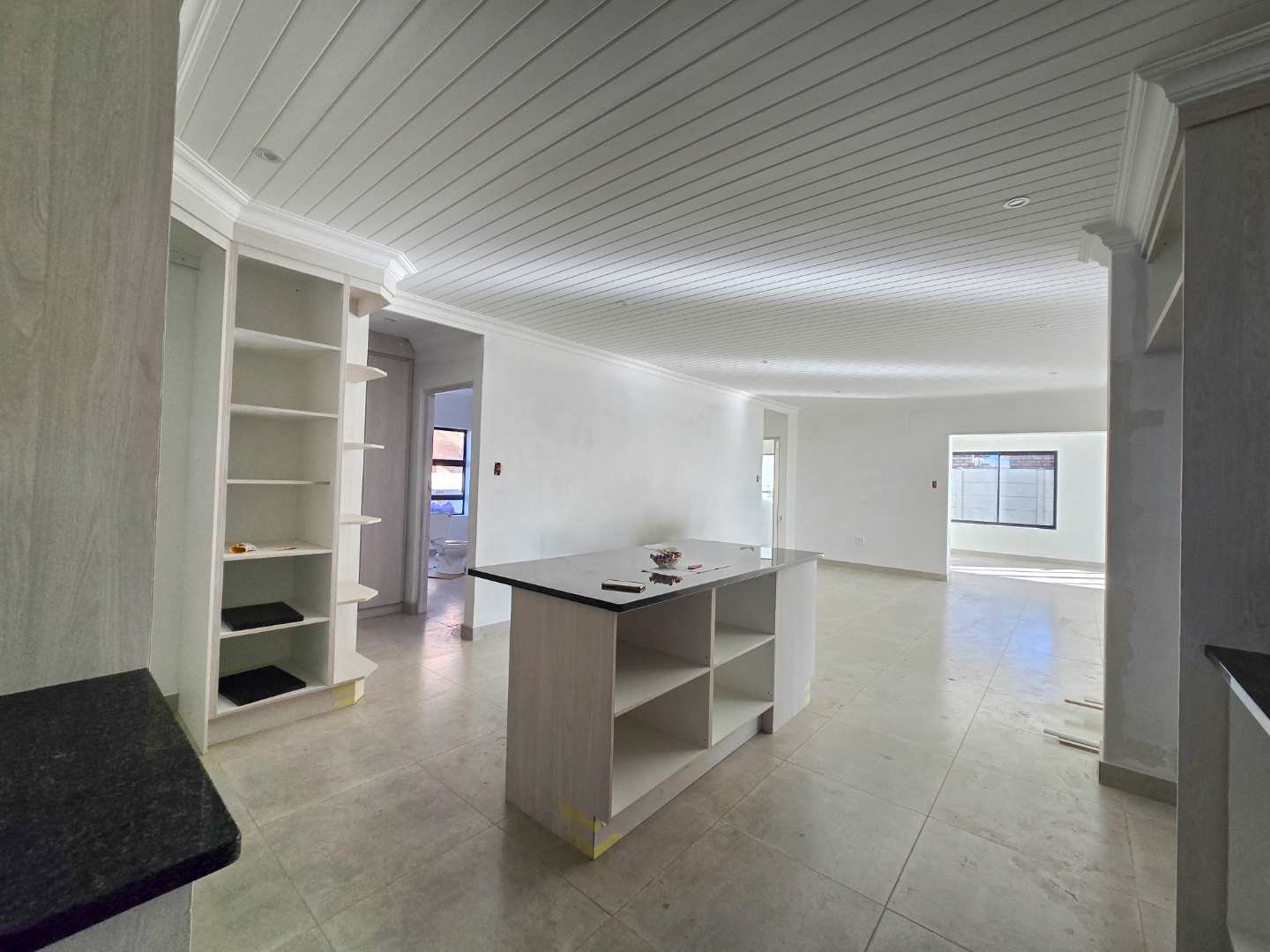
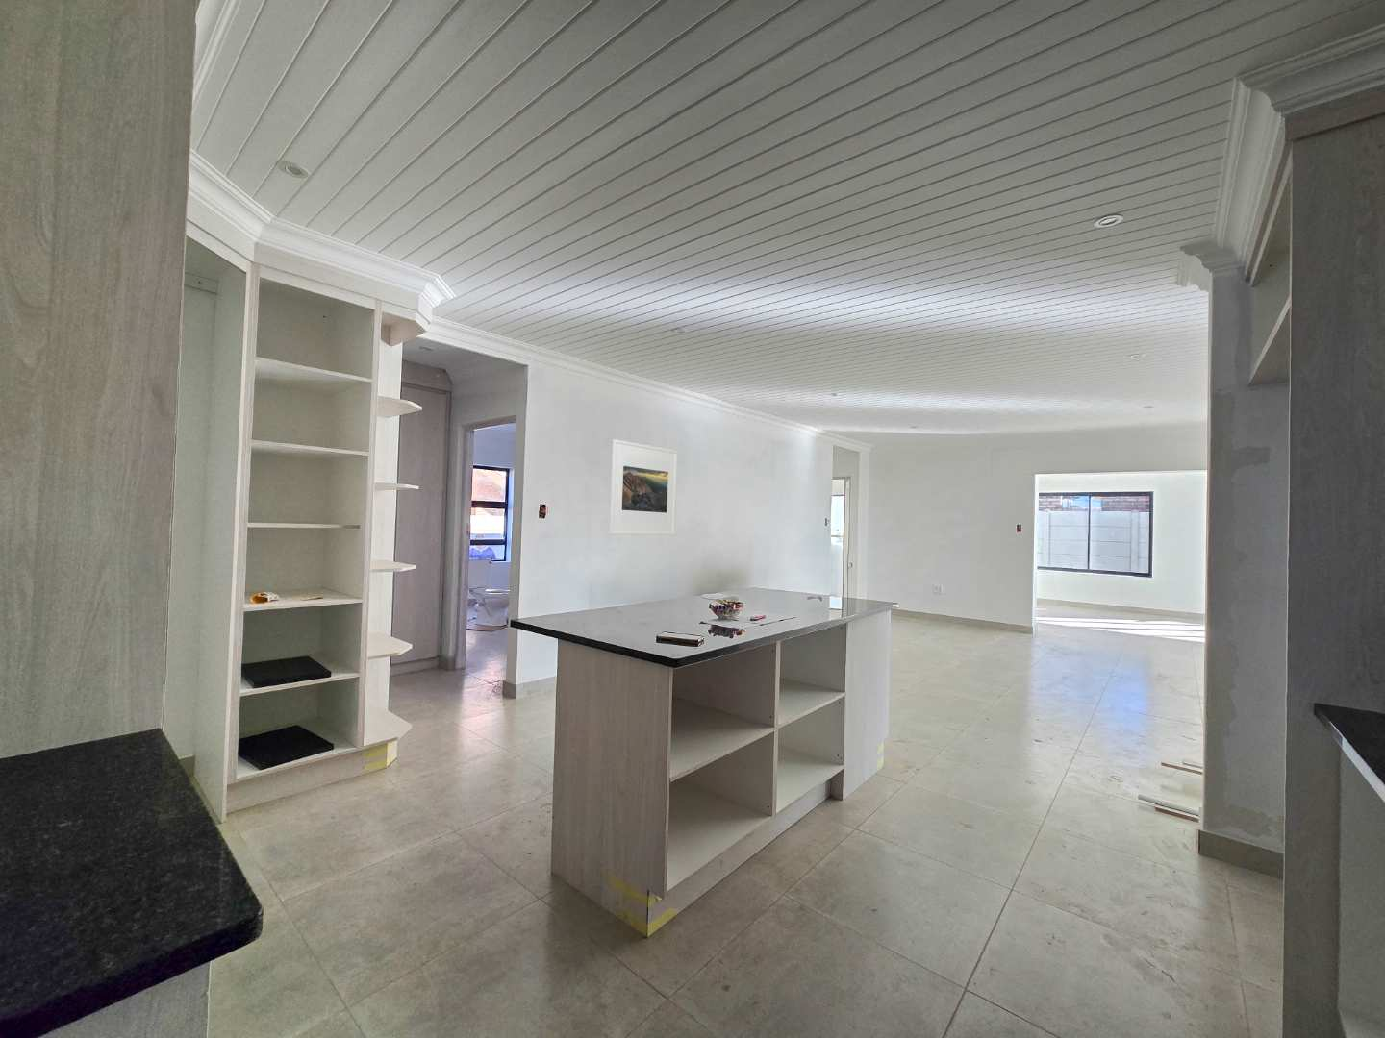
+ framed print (646, 491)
